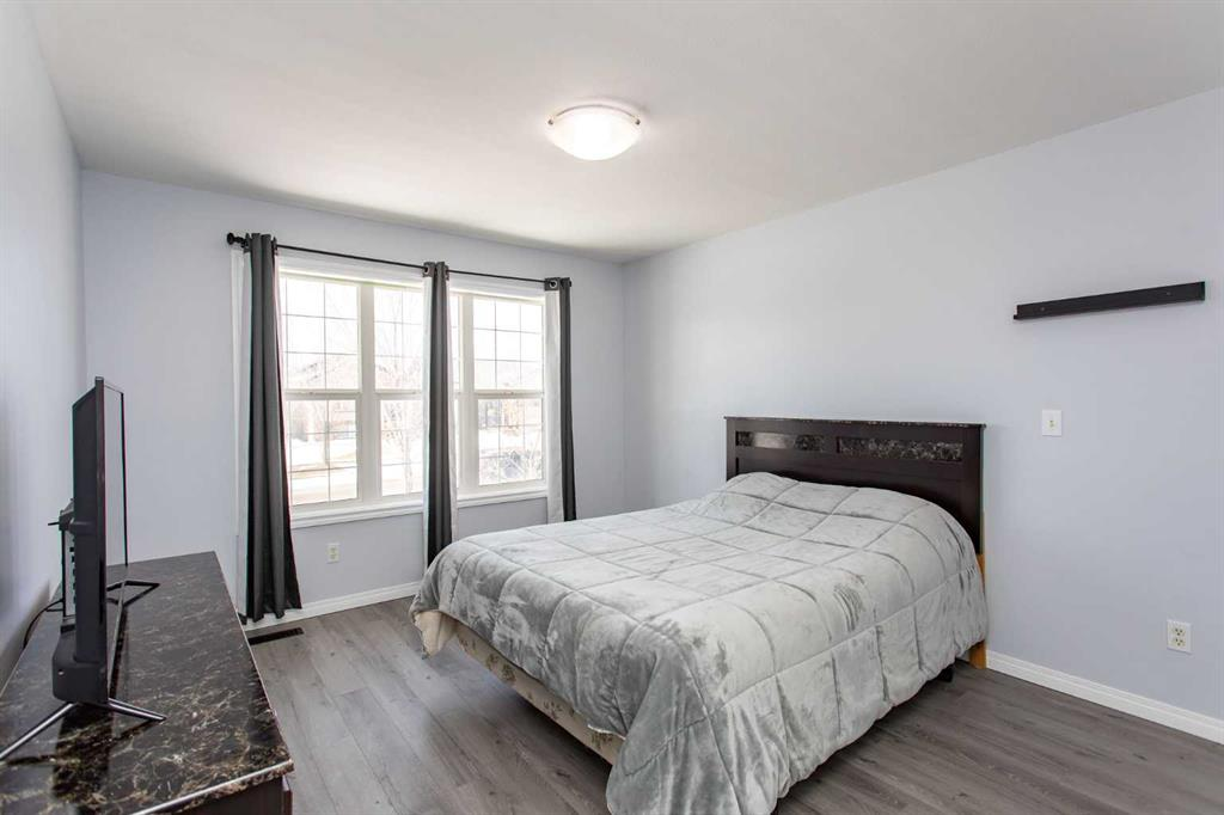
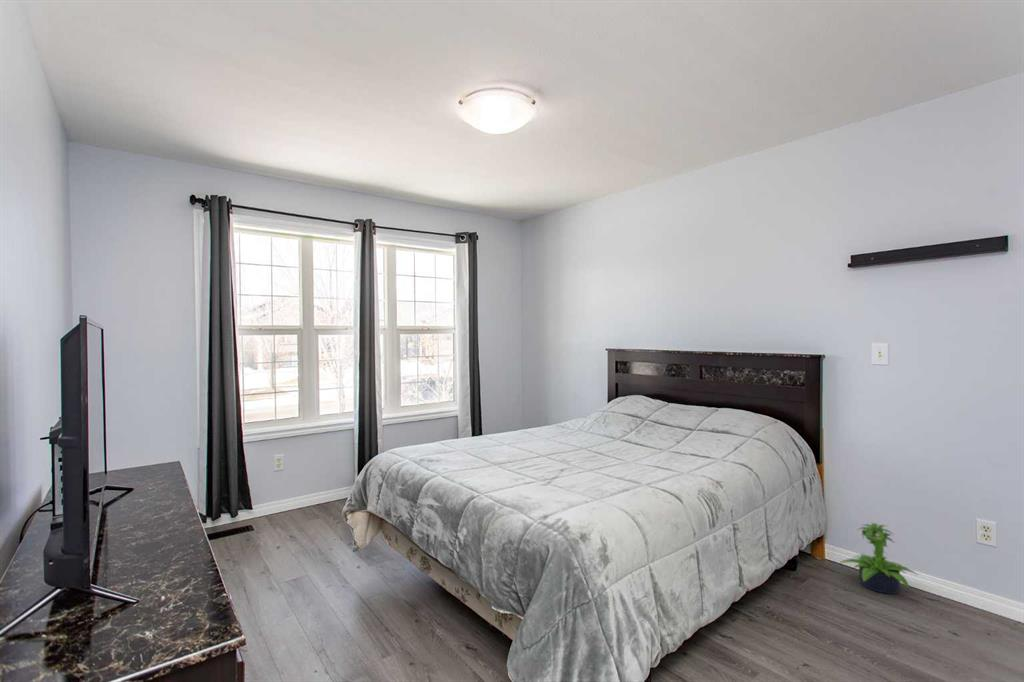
+ potted plant (877, 553)
